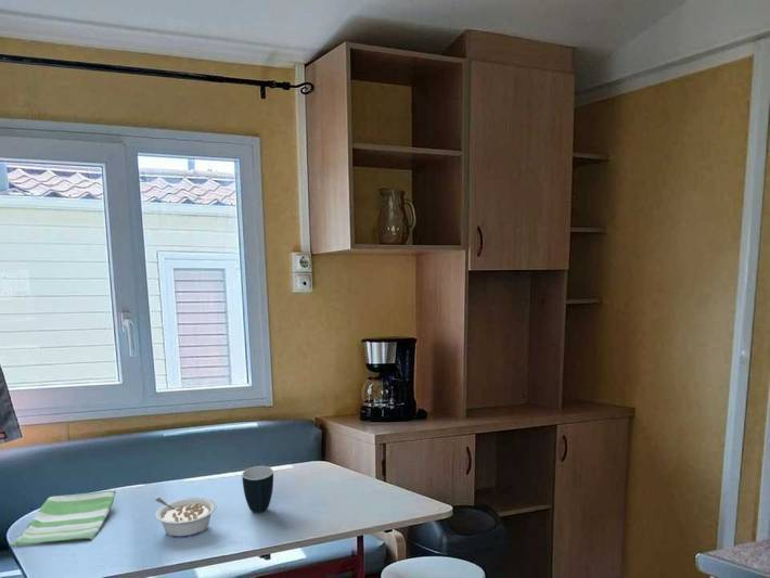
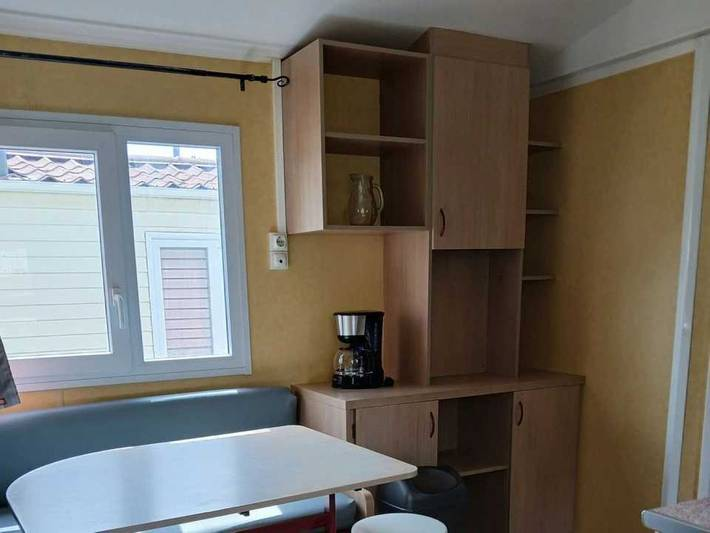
- legume (183, 517)
- mug (258, 492)
- dish towel (68, 517)
